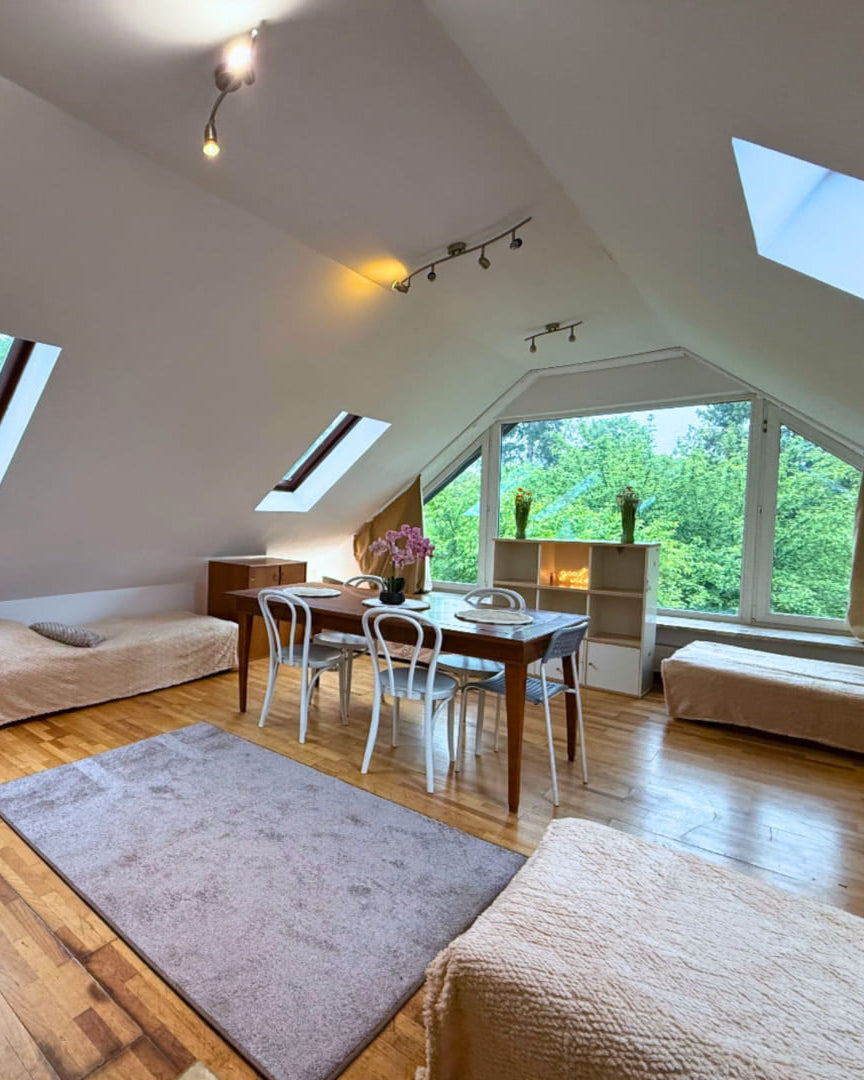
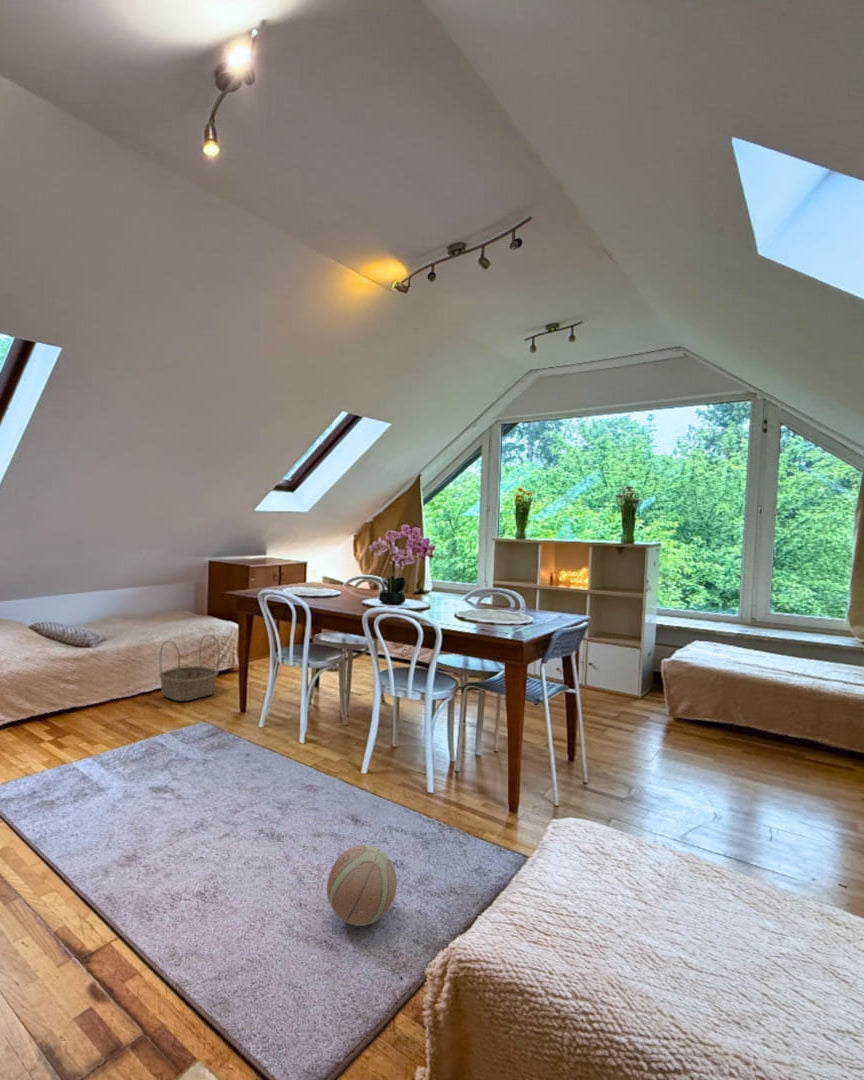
+ basket (189, 666)
+ ball (362, 884)
